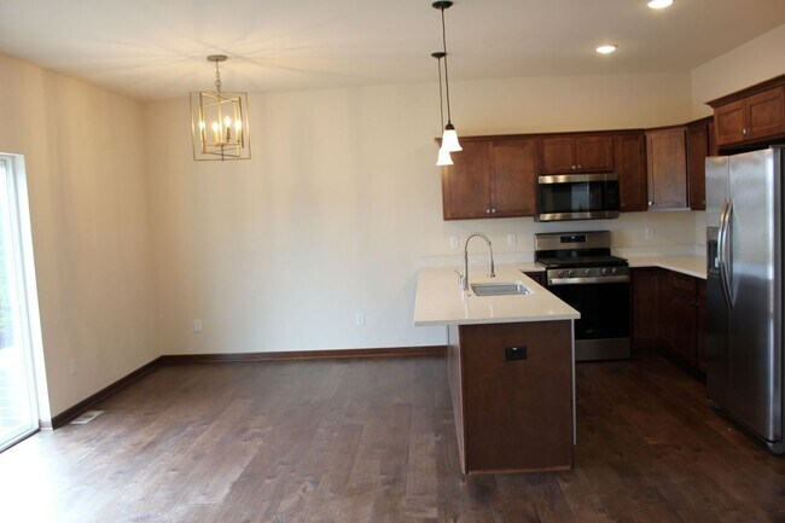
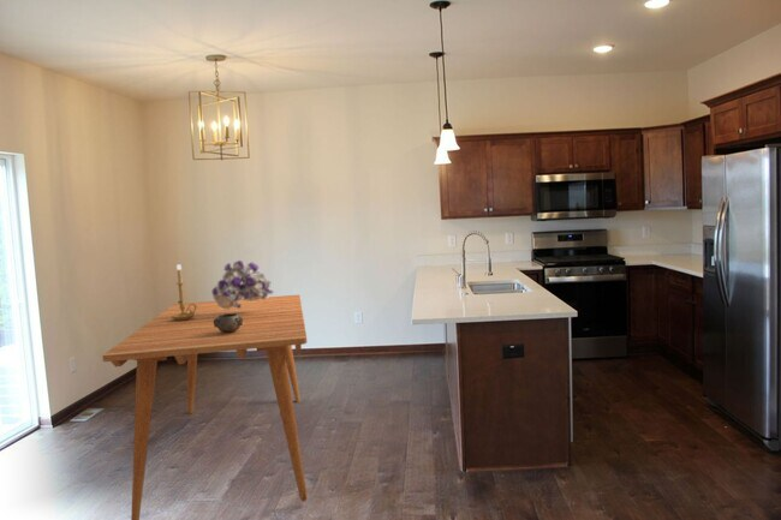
+ bouquet (239, 286)
+ candle holder (181, 291)
+ decorative bowl (229, 322)
+ dining table (239, 358)
